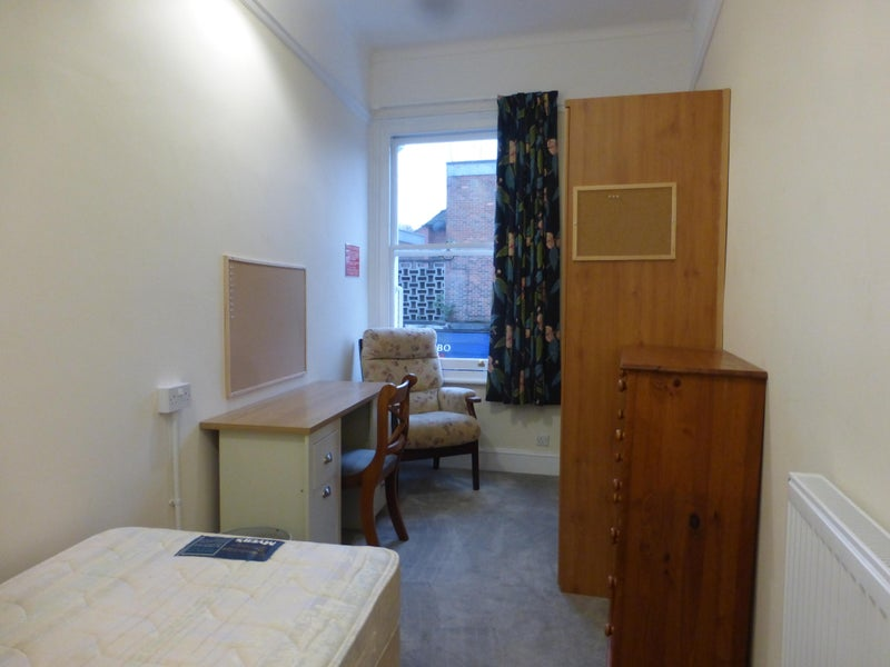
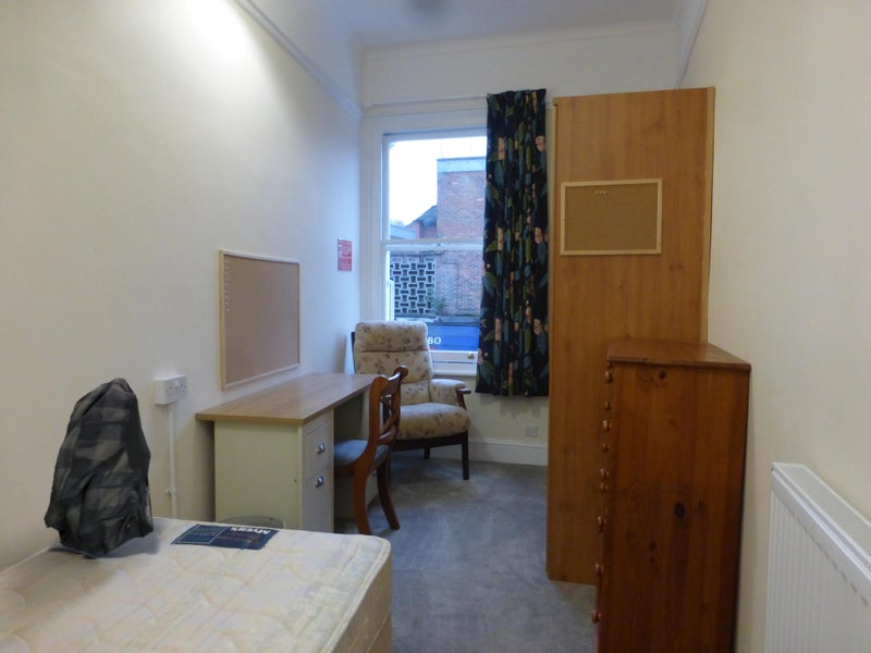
+ jacket (110, 460)
